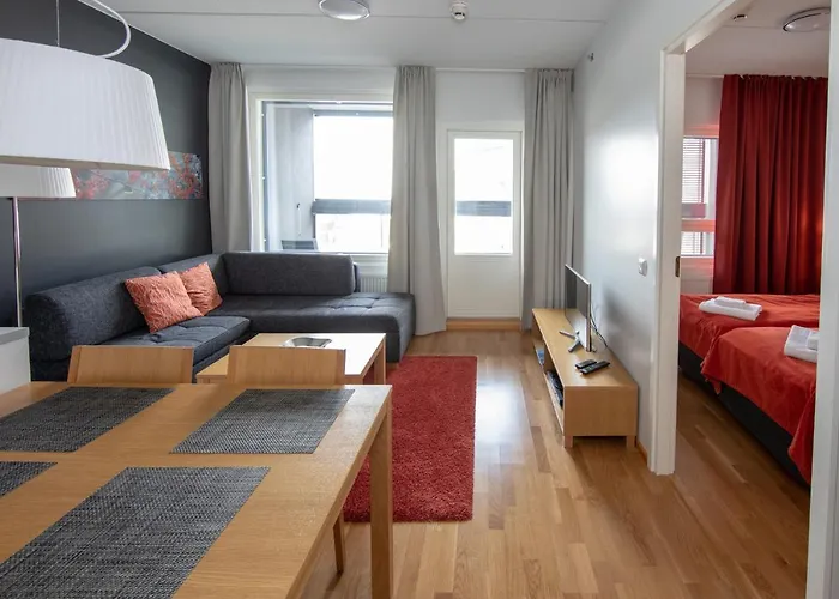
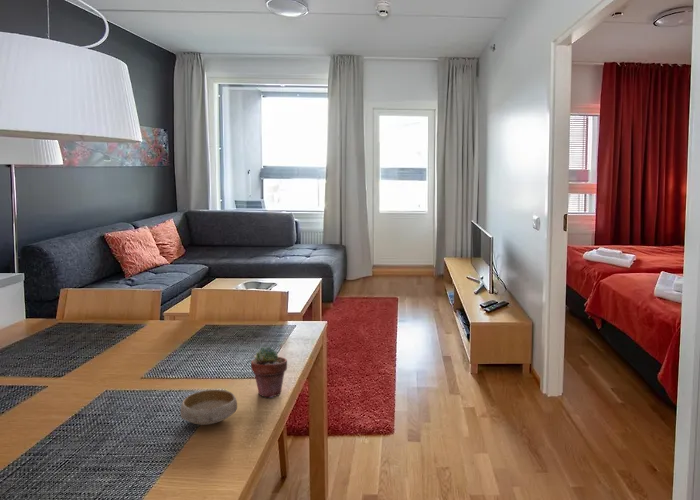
+ potted succulent (269, 370)
+ bowl (209, 408)
